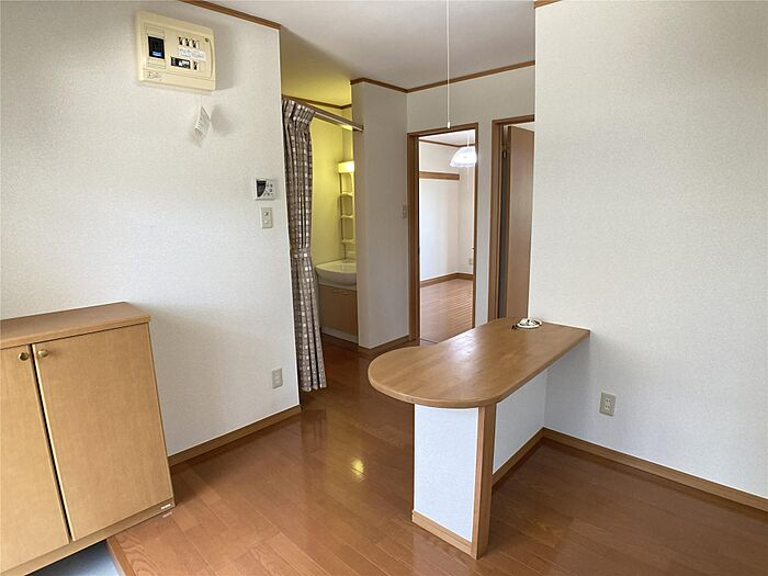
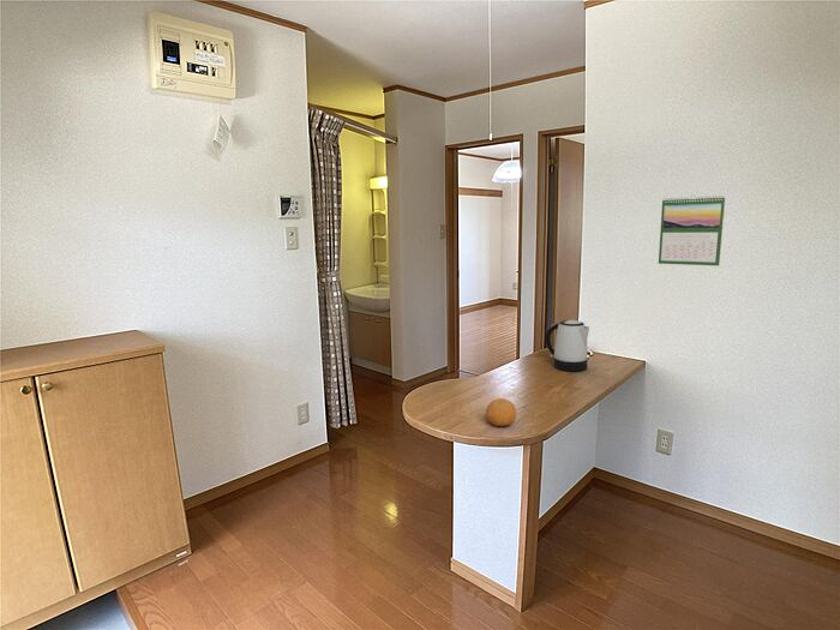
+ fruit (500, 412)
+ calendar (690, 230)
+ kettle (566, 343)
